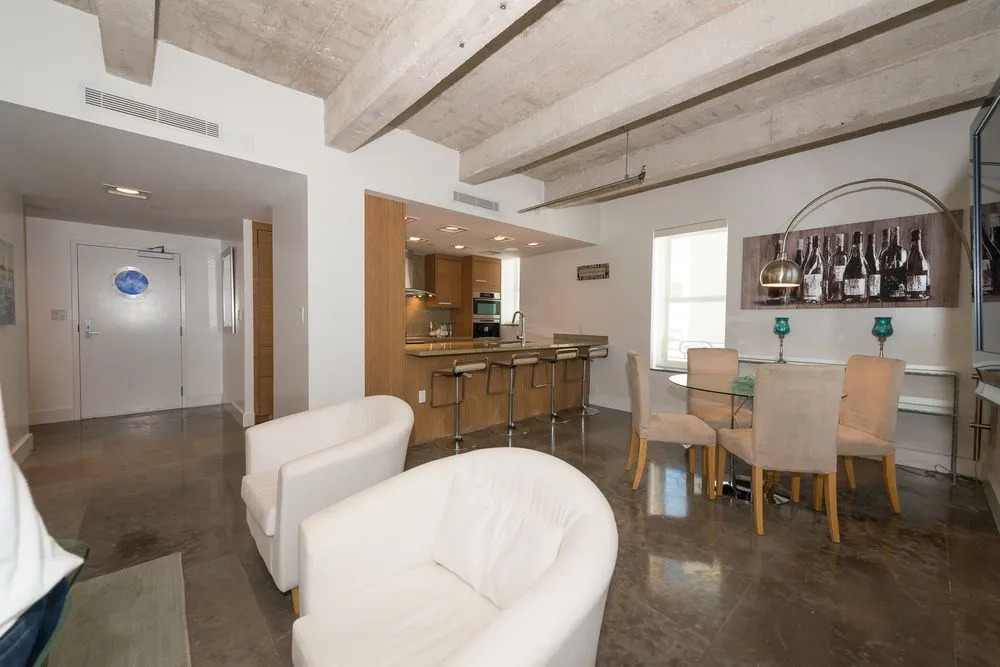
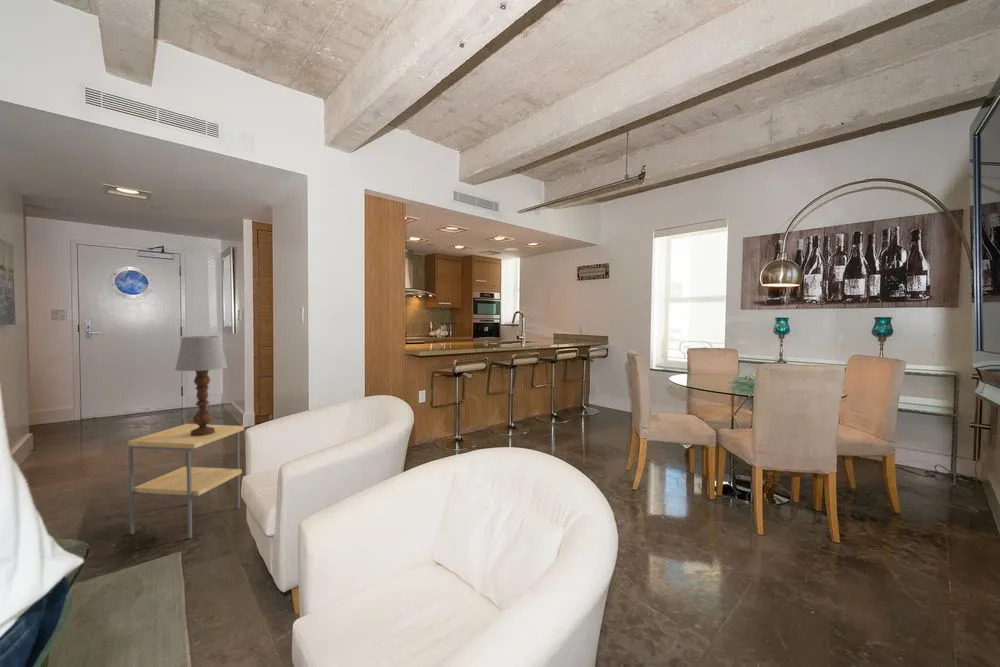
+ side table (190, 476)
+ table lamp (202, 384)
